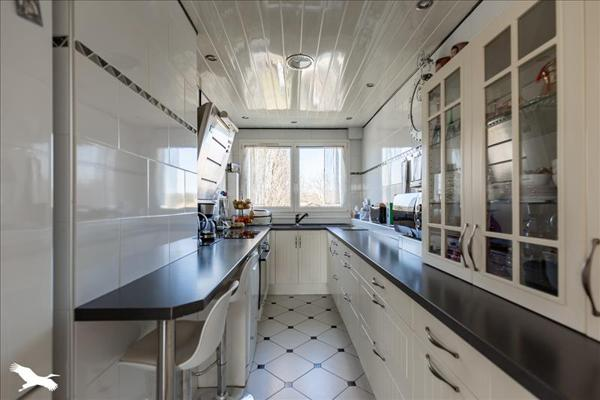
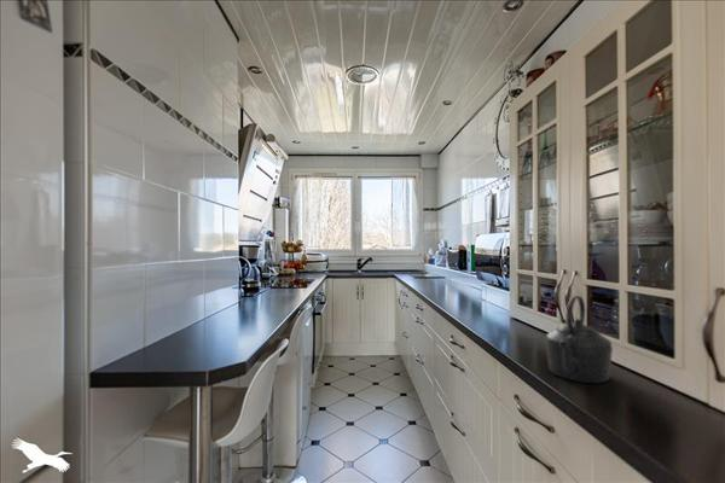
+ kettle (574, 337)
